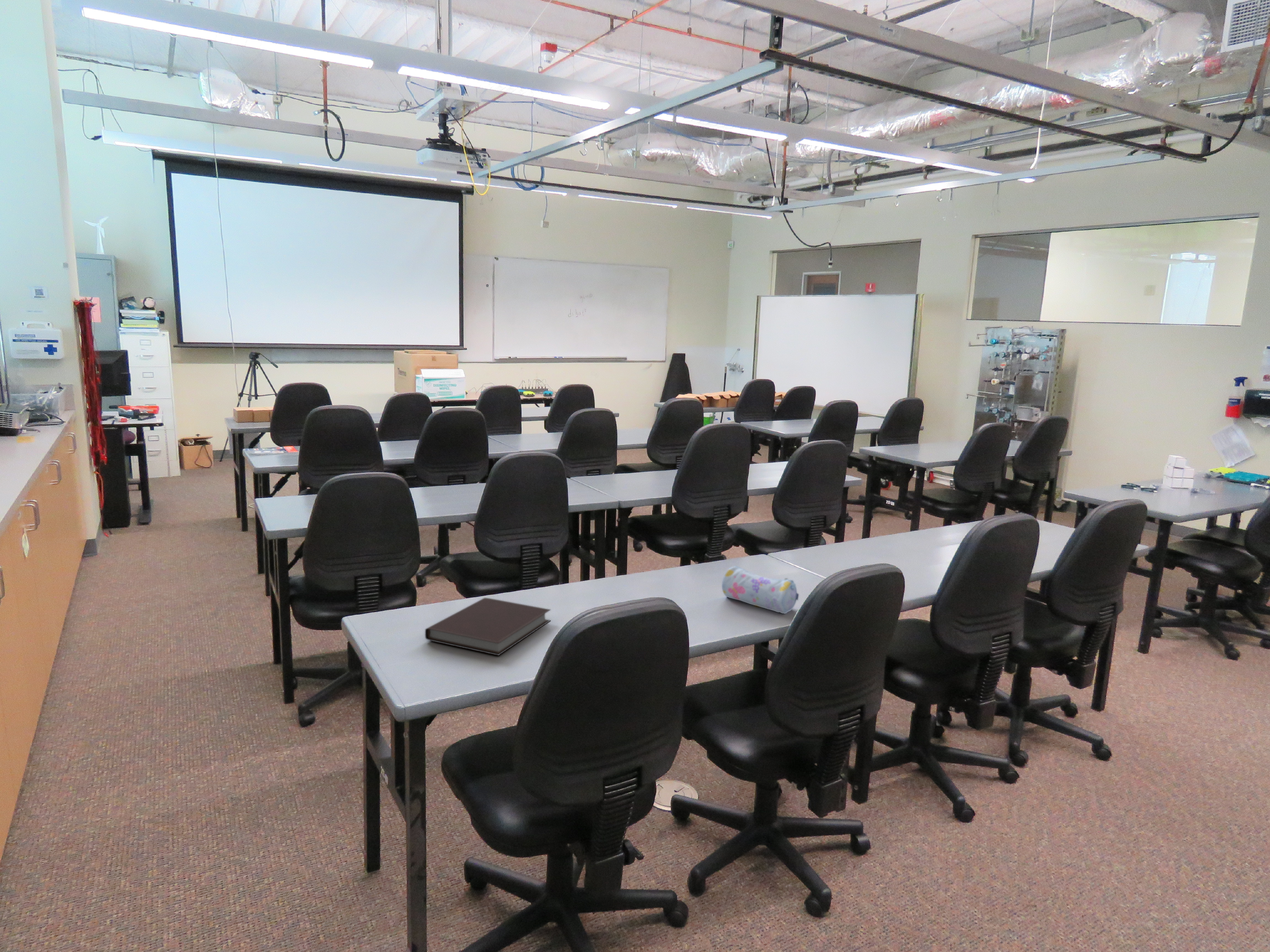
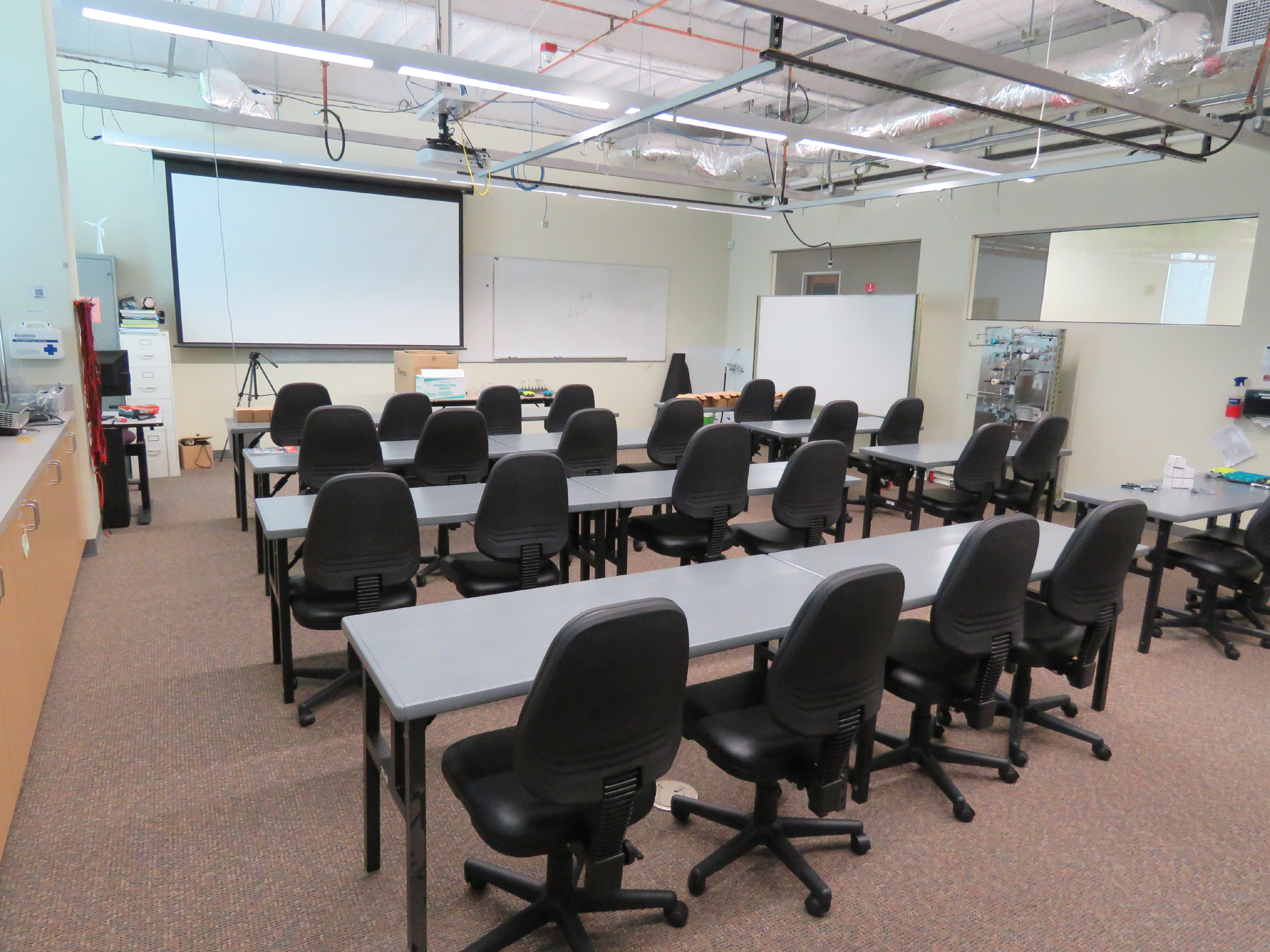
- pencil case (759, 589)
- notebook (490, 624)
